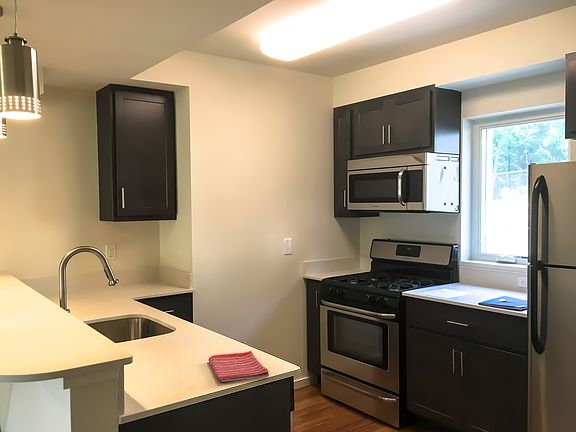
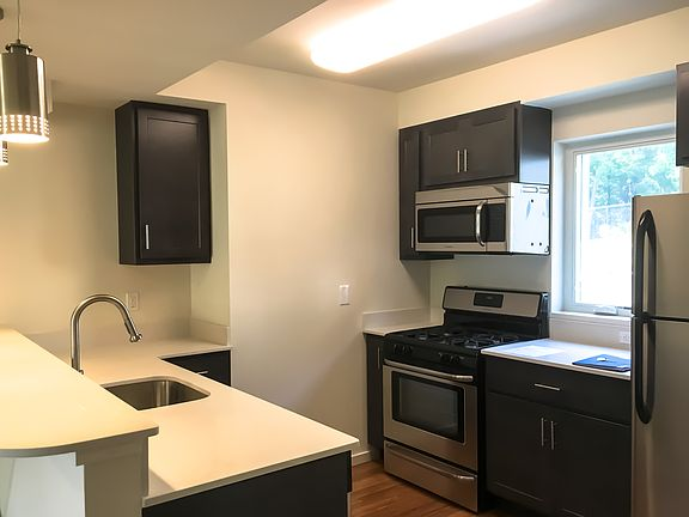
- dish towel (237, 365)
